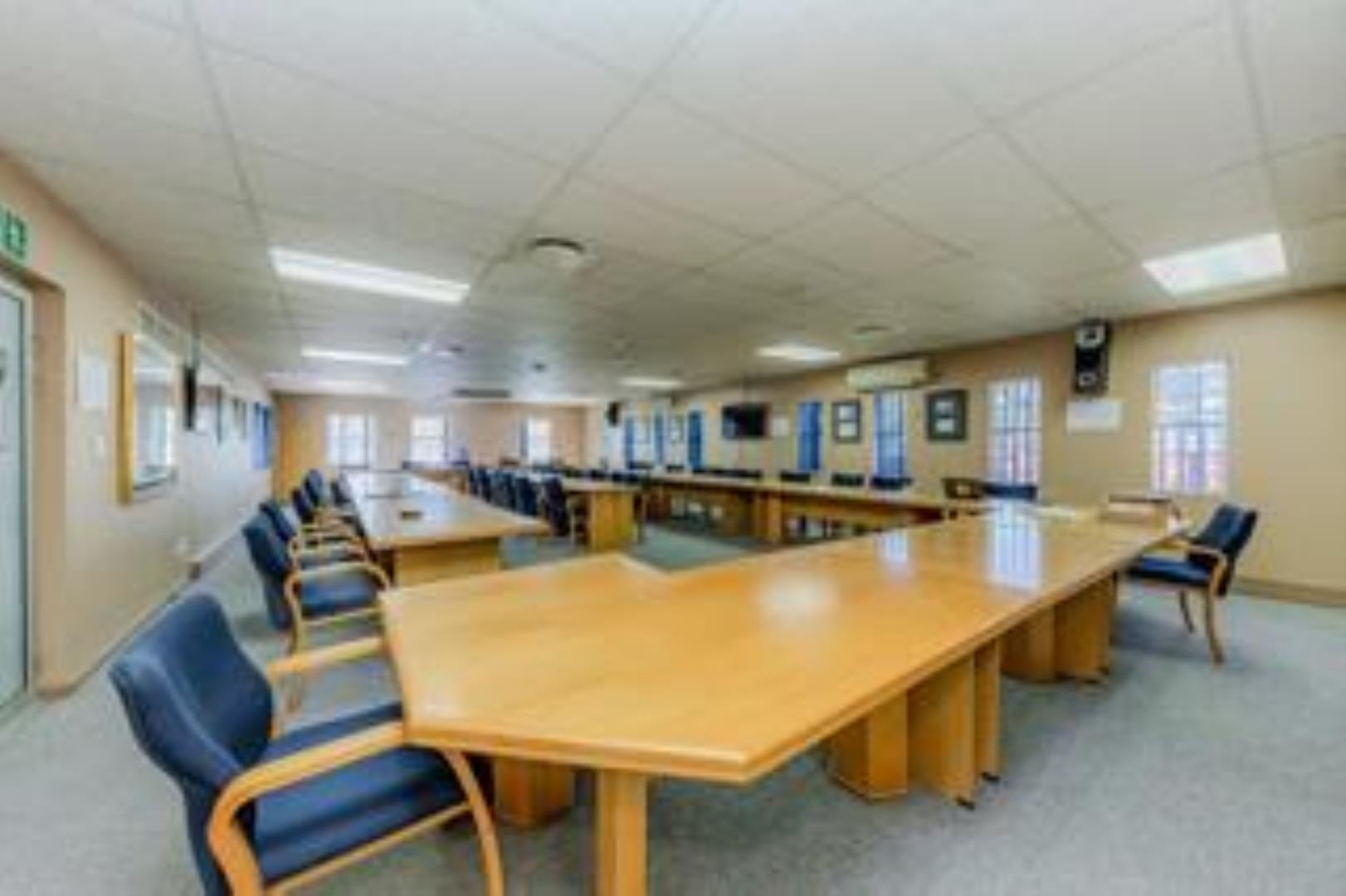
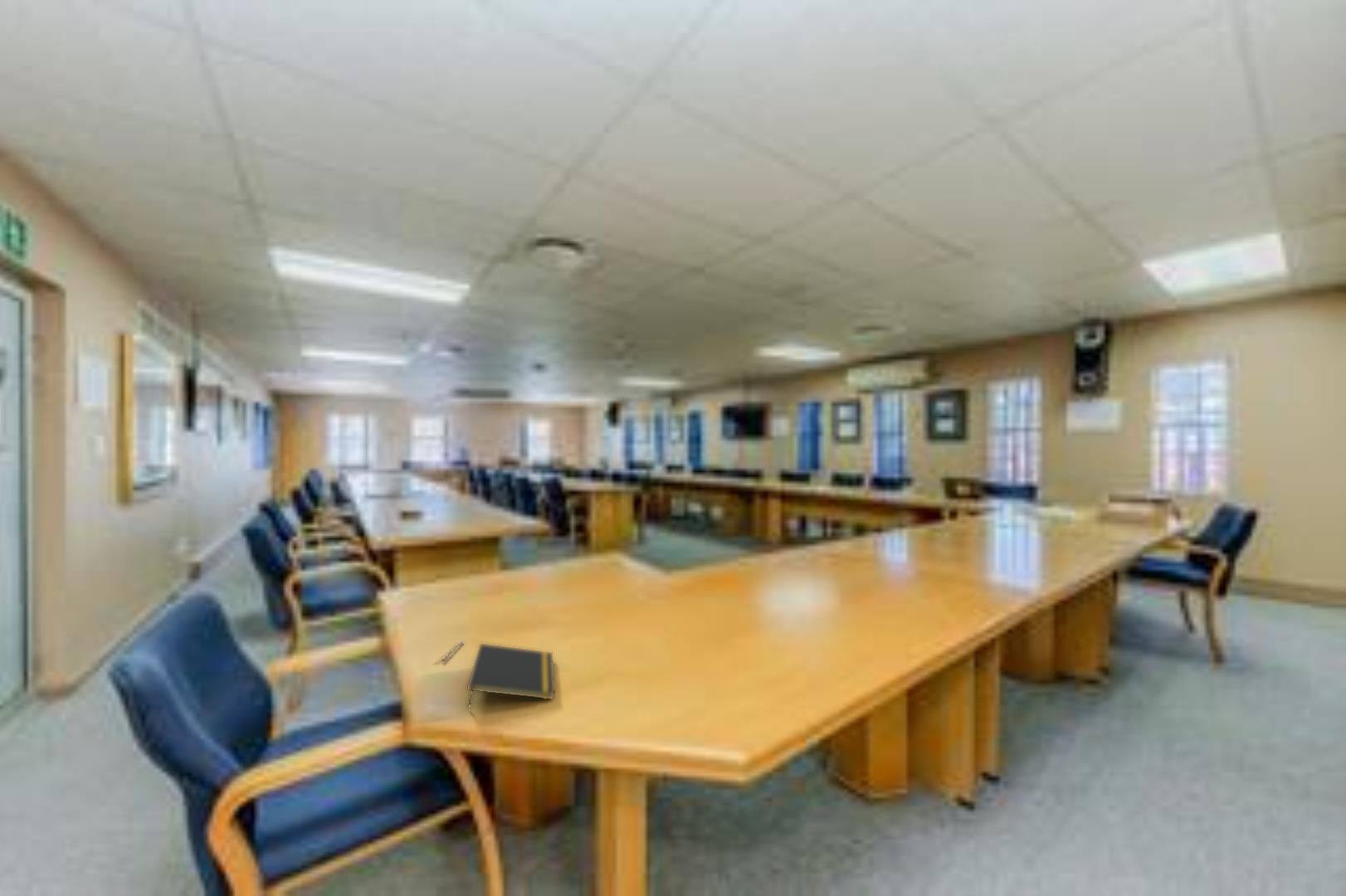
+ pen (453, 650)
+ notepad (514, 669)
